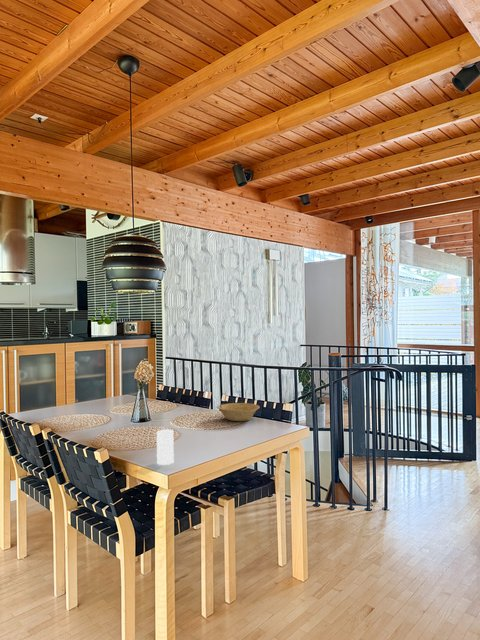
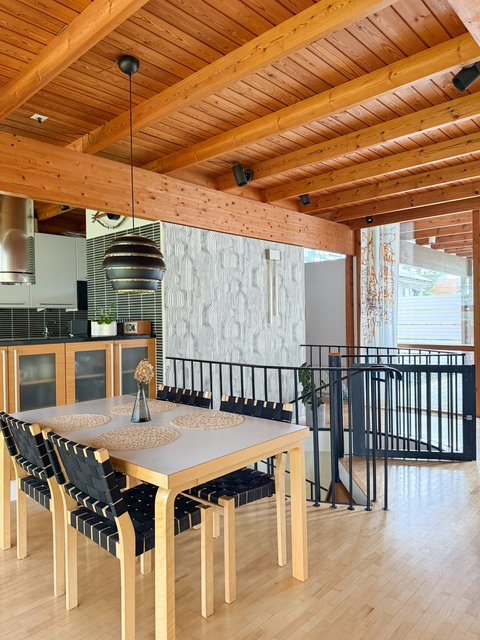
- barrel (165, 446)
- bowl (238, 412)
